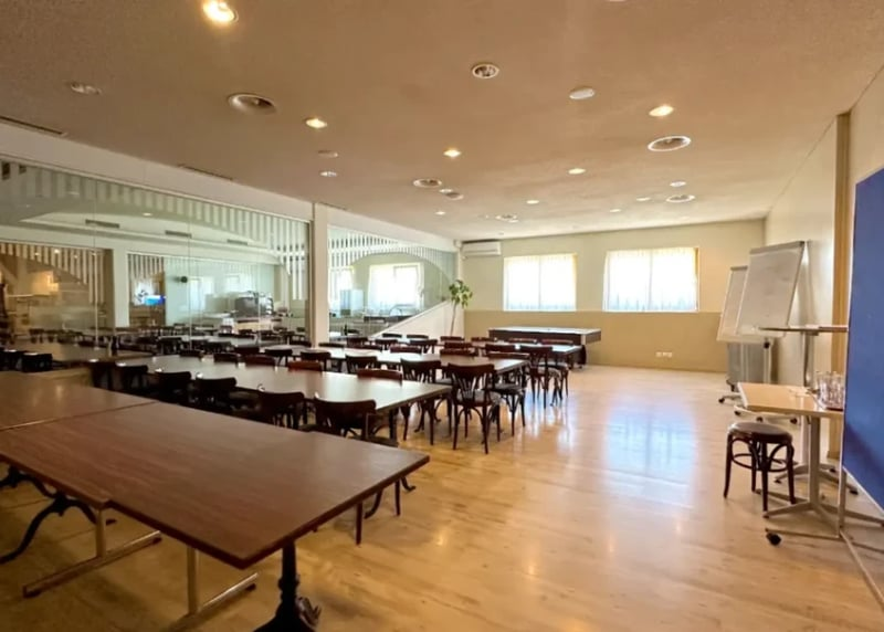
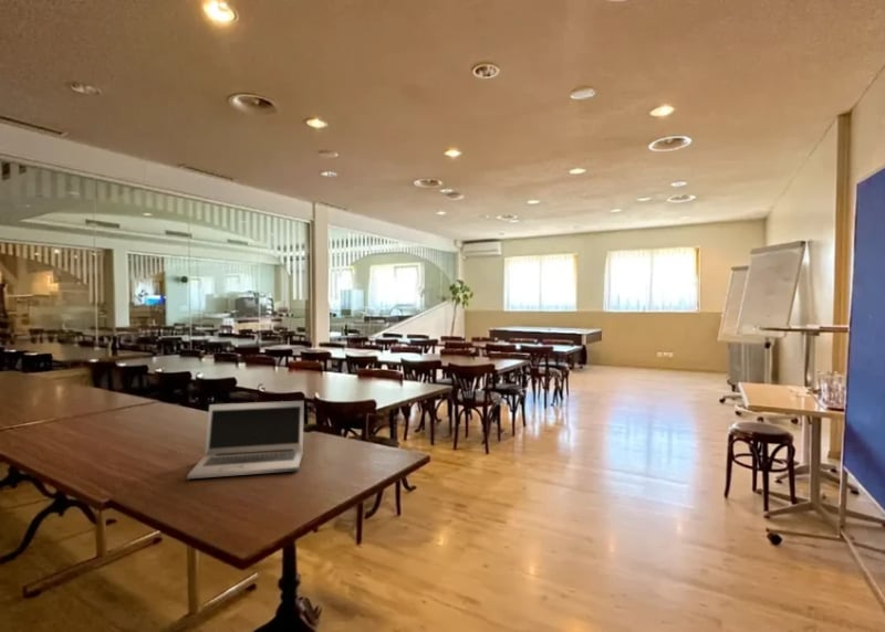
+ laptop (251, 435)
